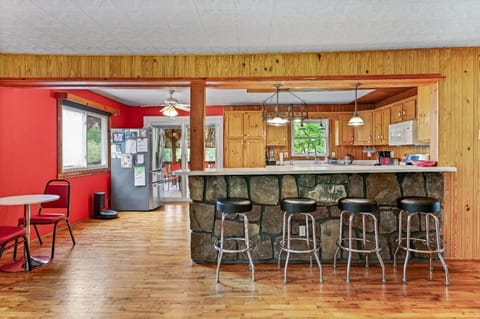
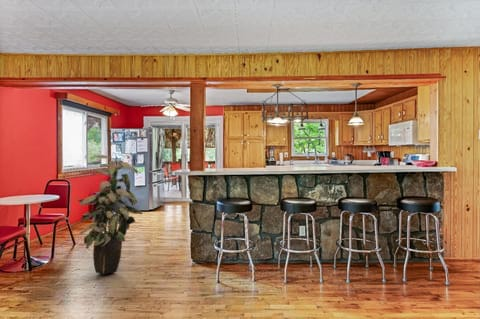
+ indoor plant (108, 213)
